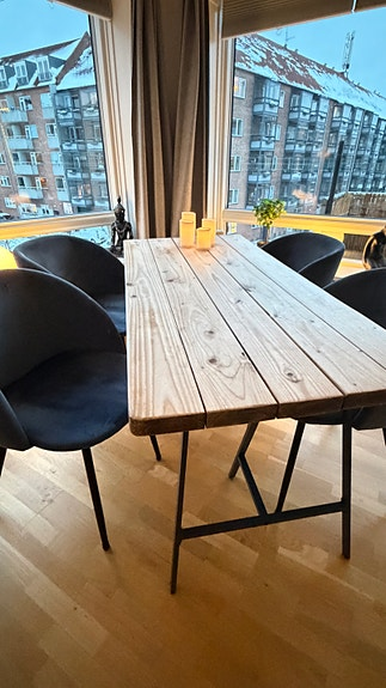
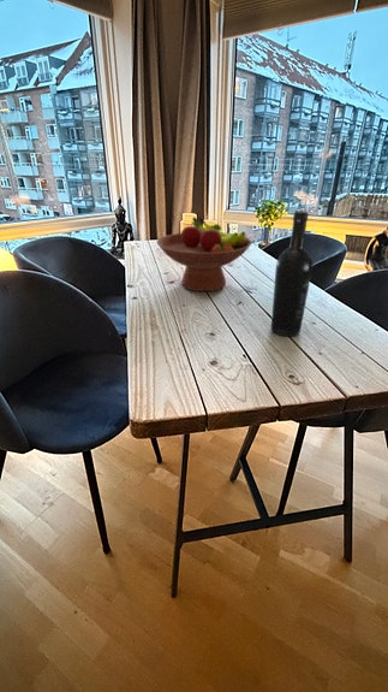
+ fruit bowl (203, 254)
+ wine bottle (292, 276)
